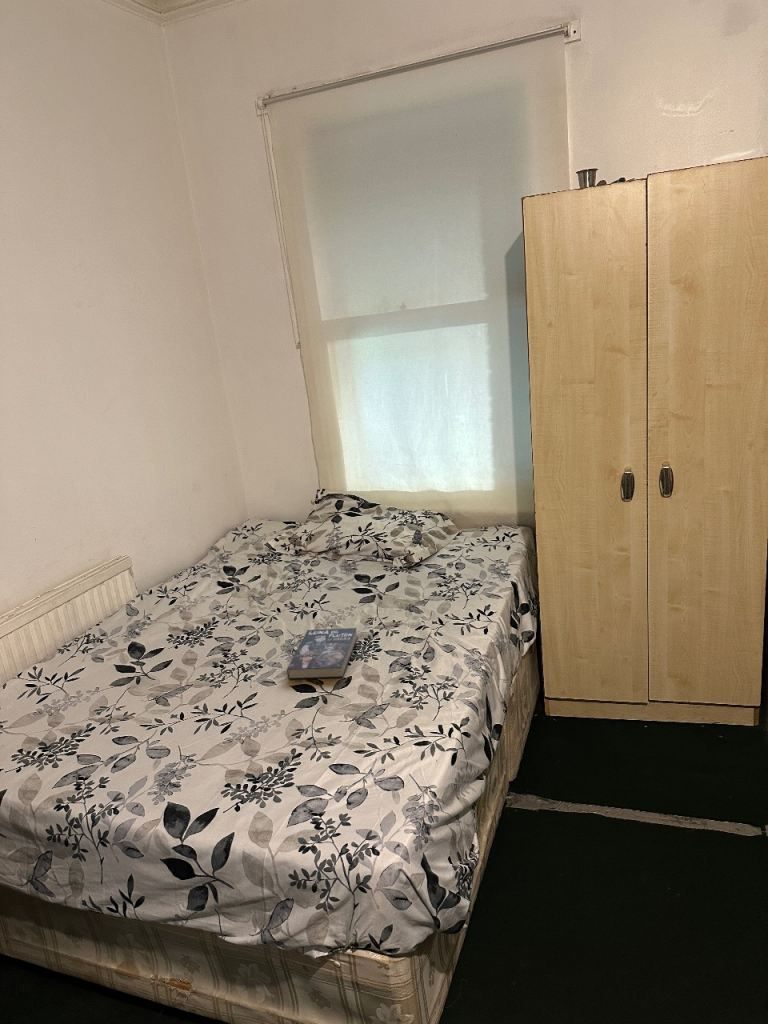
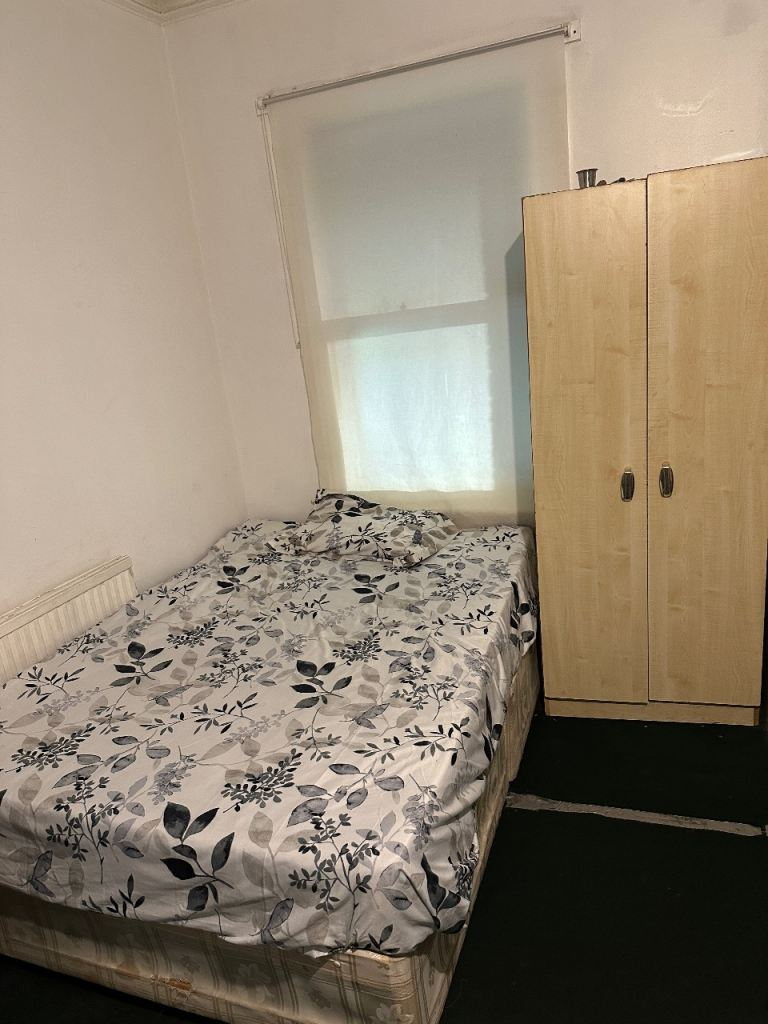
- book (324, 652)
